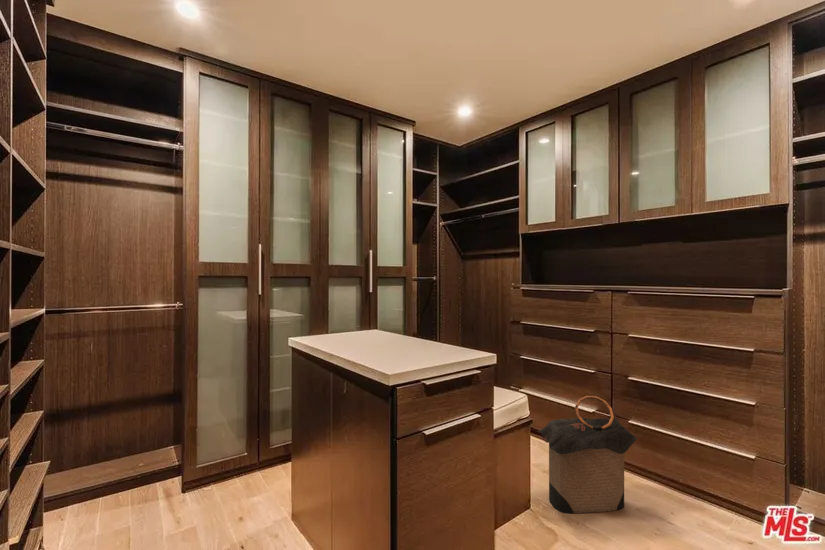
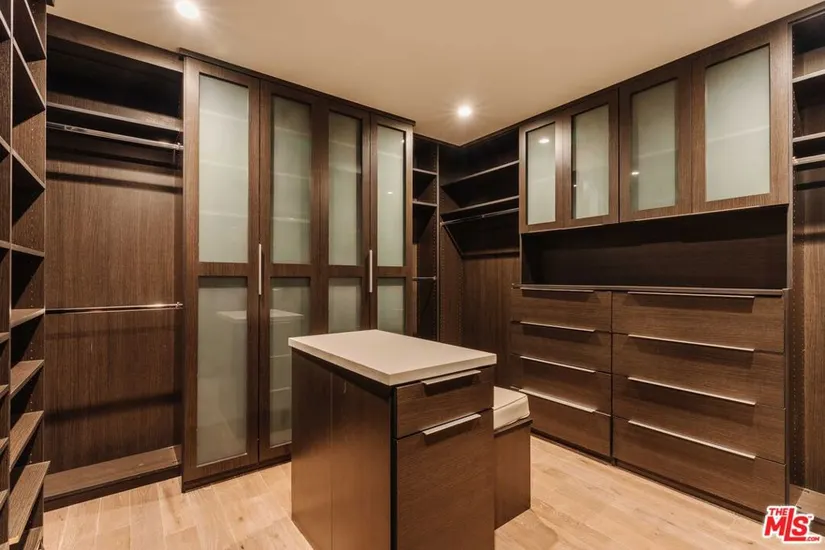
- laundry hamper (585, 452)
